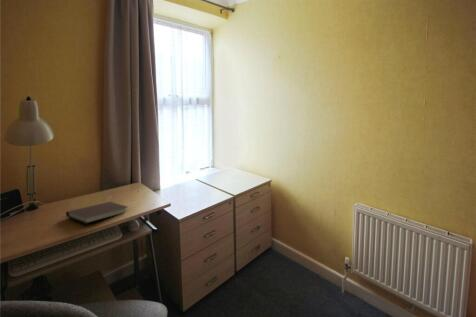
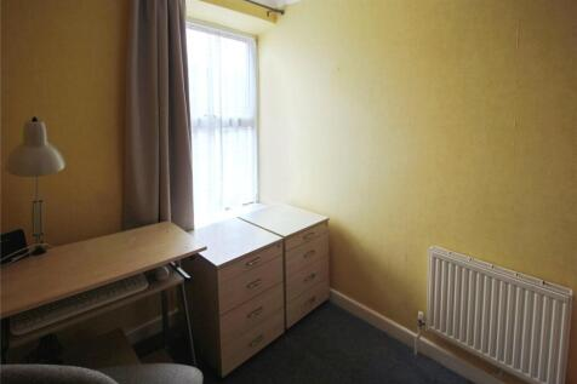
- notebook (98, 211)
